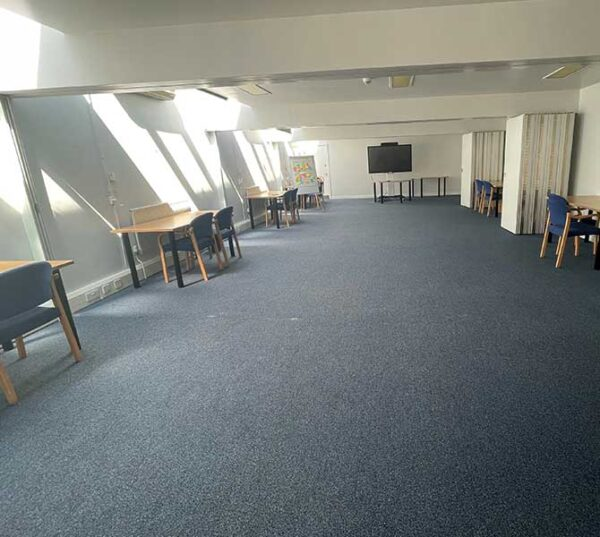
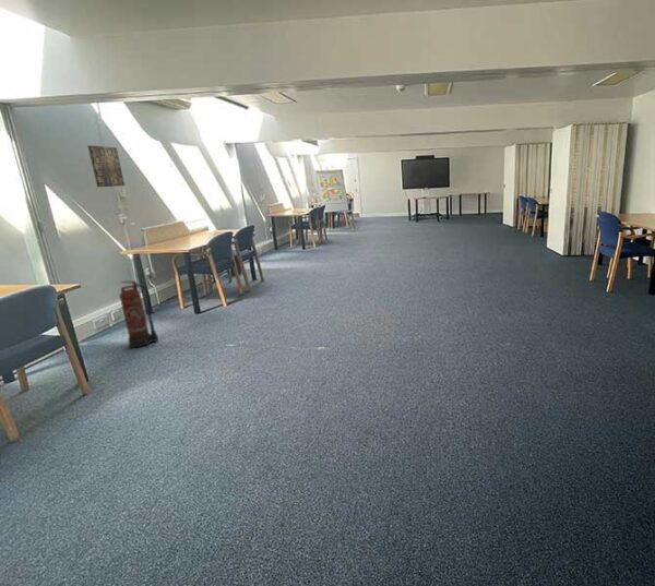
+ wall art (107, 166)
+ fire extinguisher (138, 312)
